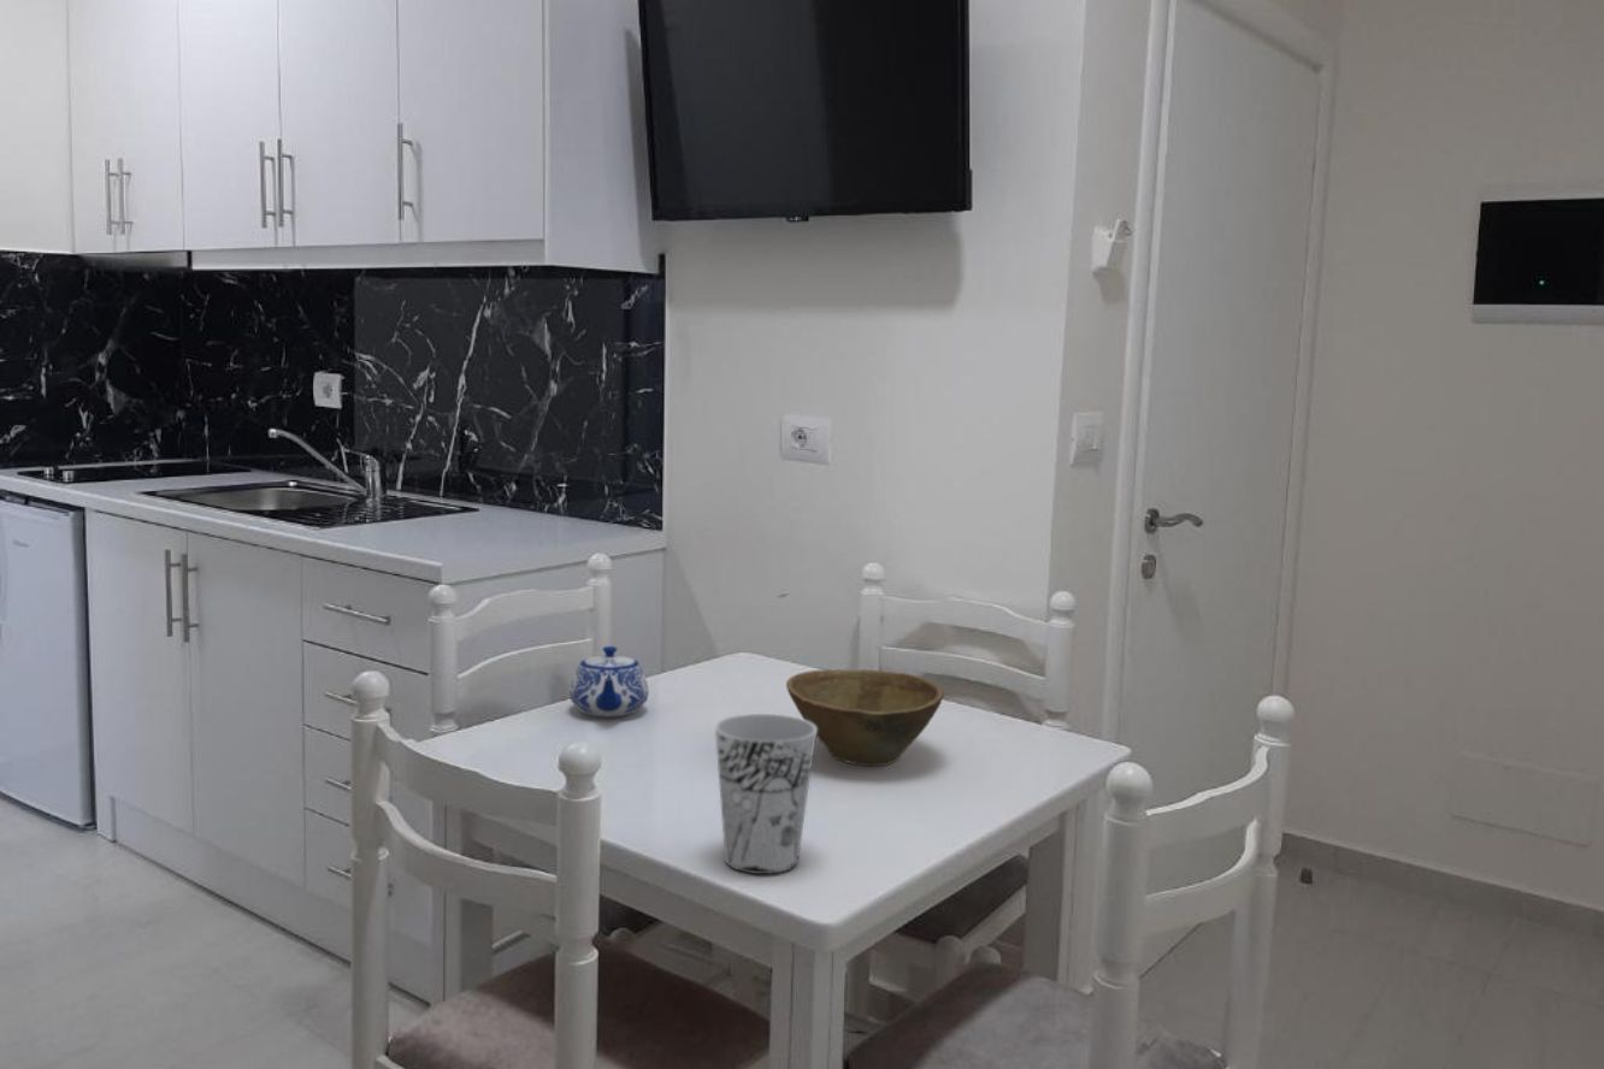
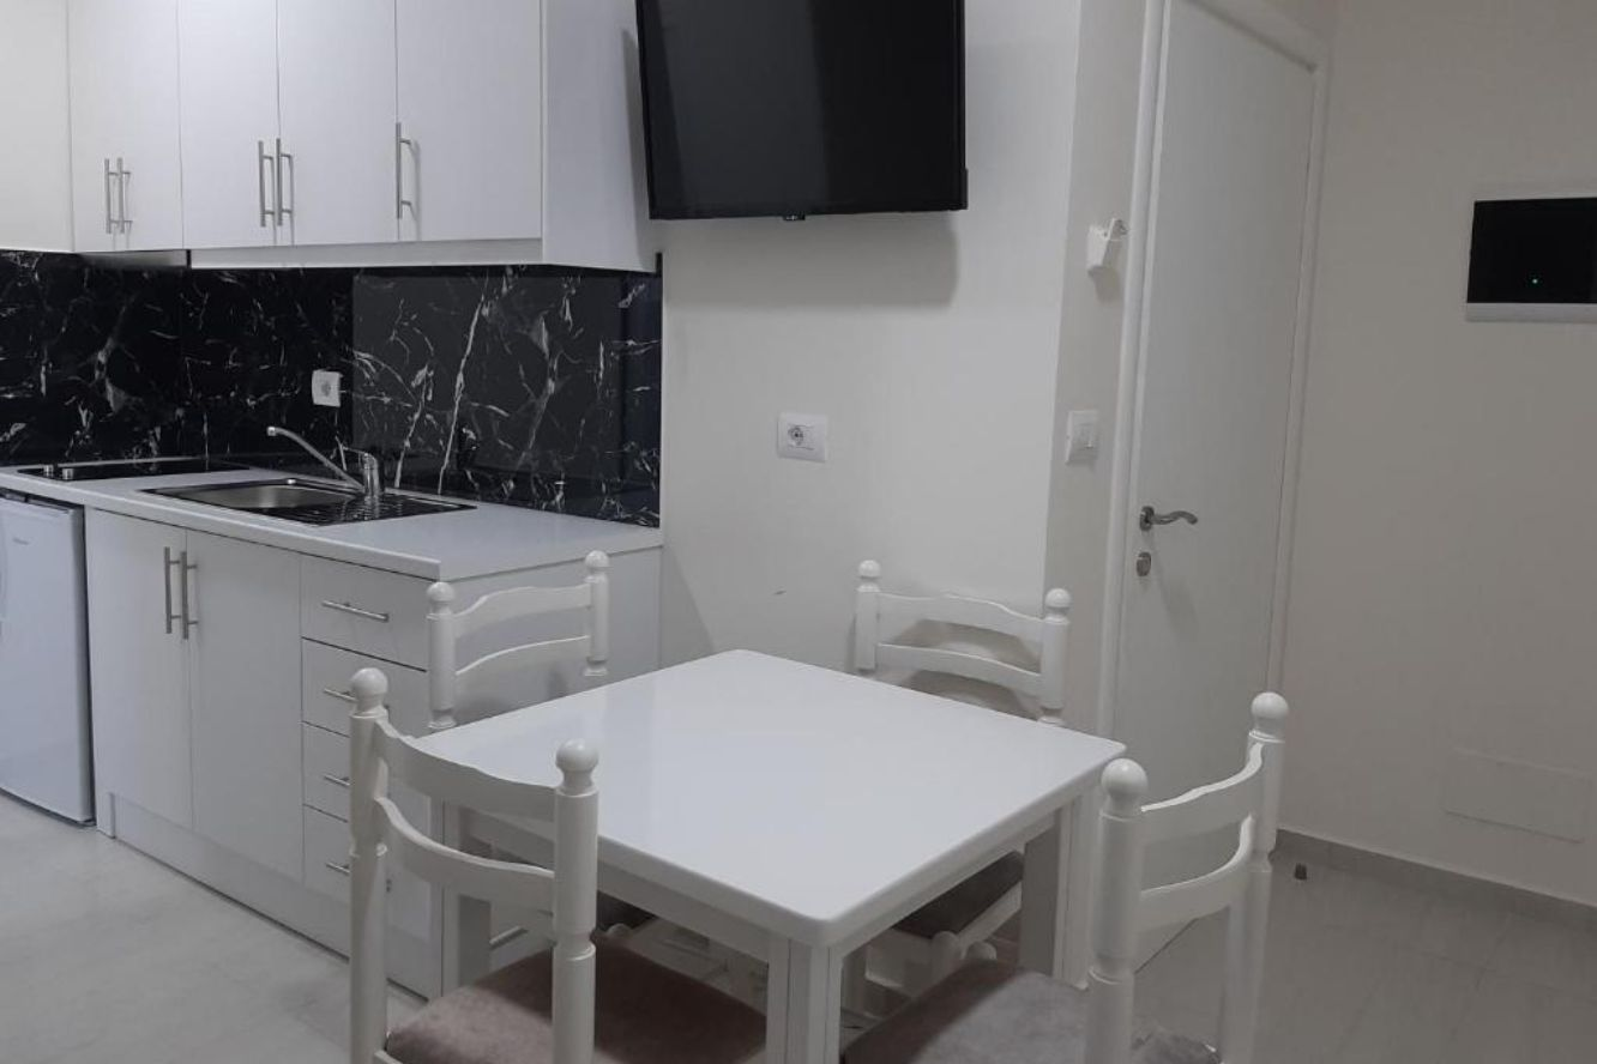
- cup (763, 793)
- bowl (862, 721)
- teapot (608, 680)
